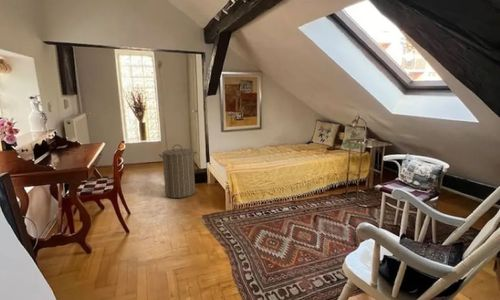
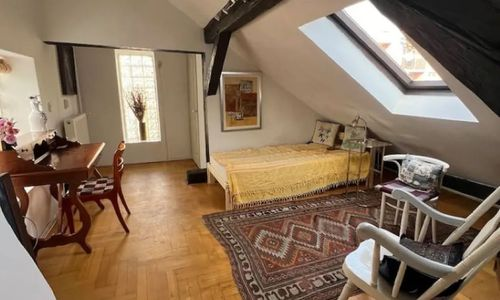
- laundry hamper (179, 169)
